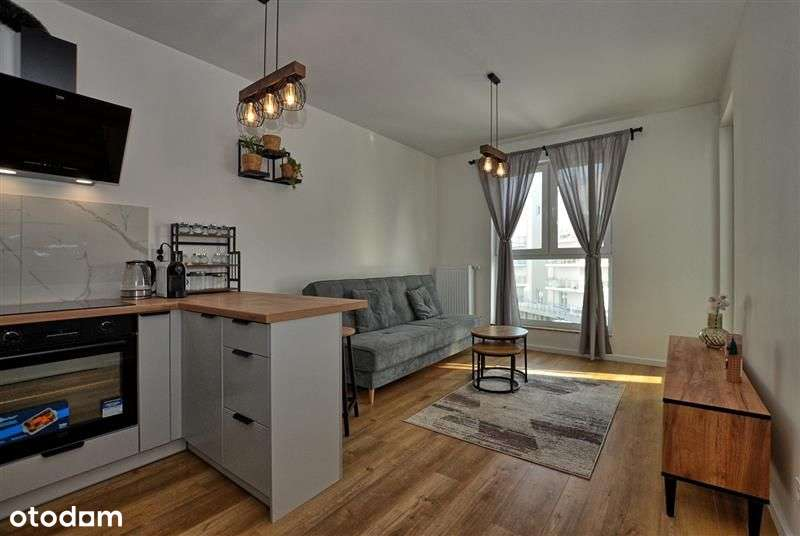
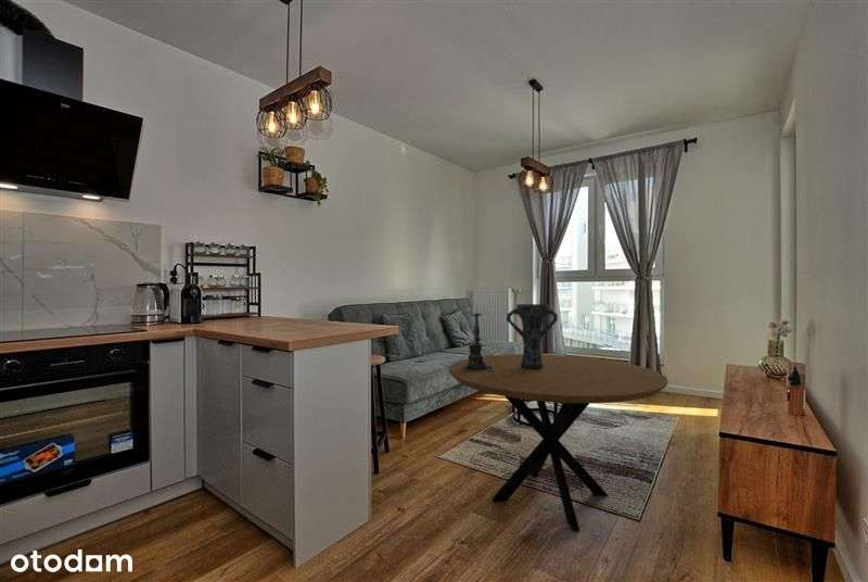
+ vase (532, 336)
+ dining table (550, 433)
+ candle holder (476, 336)
